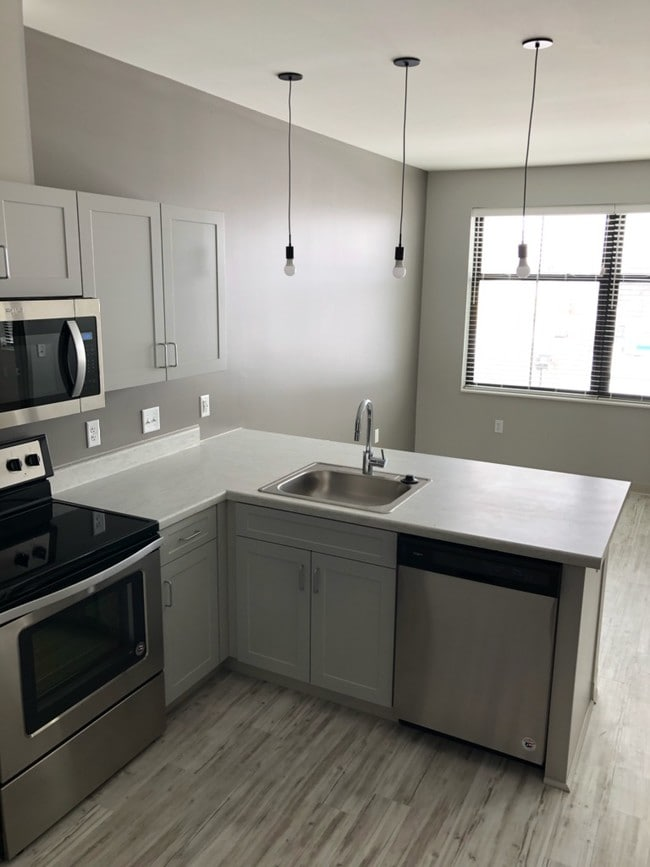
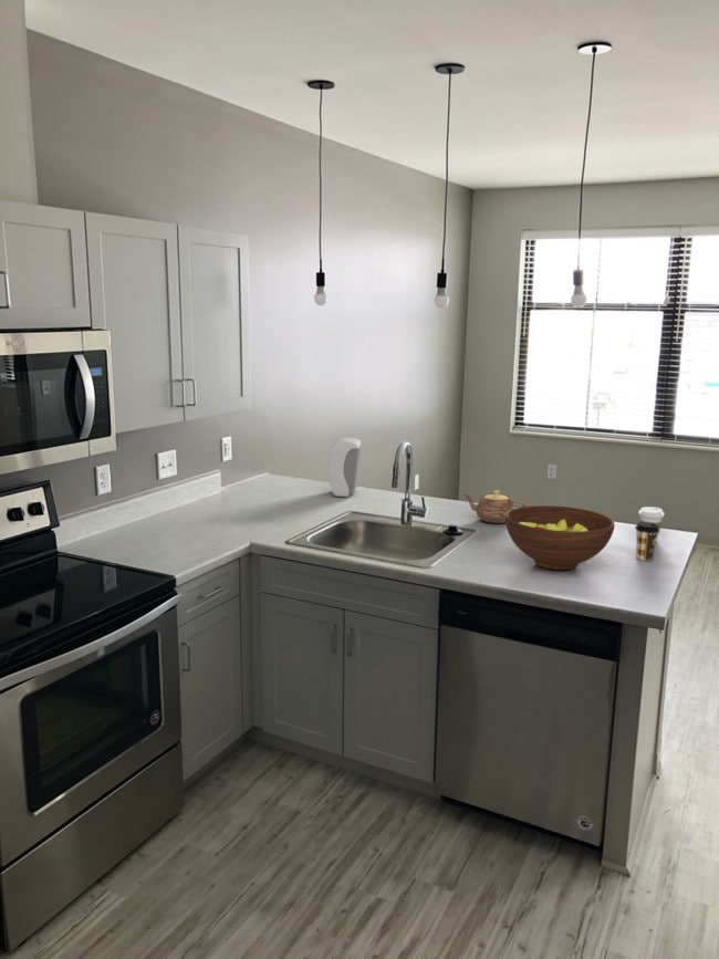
+ soap dispenser (344, 466)
+ coffee cup (645, 541)
+ teapot (493, 504)
+ coffee cup (649, 522)
+ fruit bowl (558, 541)
